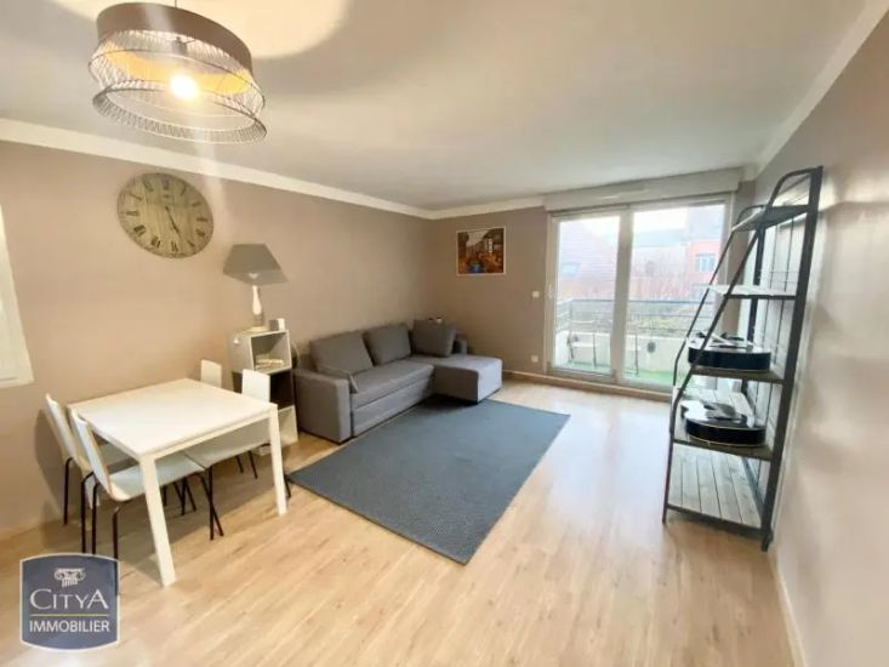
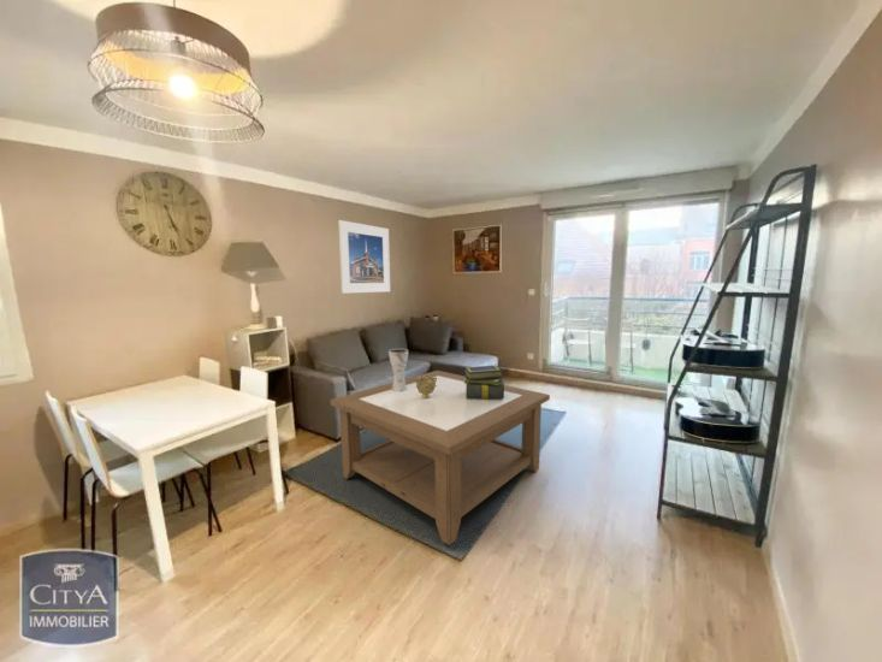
+ vase (398, 370)
+ decorative bowl (426, 386)
+ coffee table (442, 435)
+ stack of books (483, 382)
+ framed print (366, 259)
